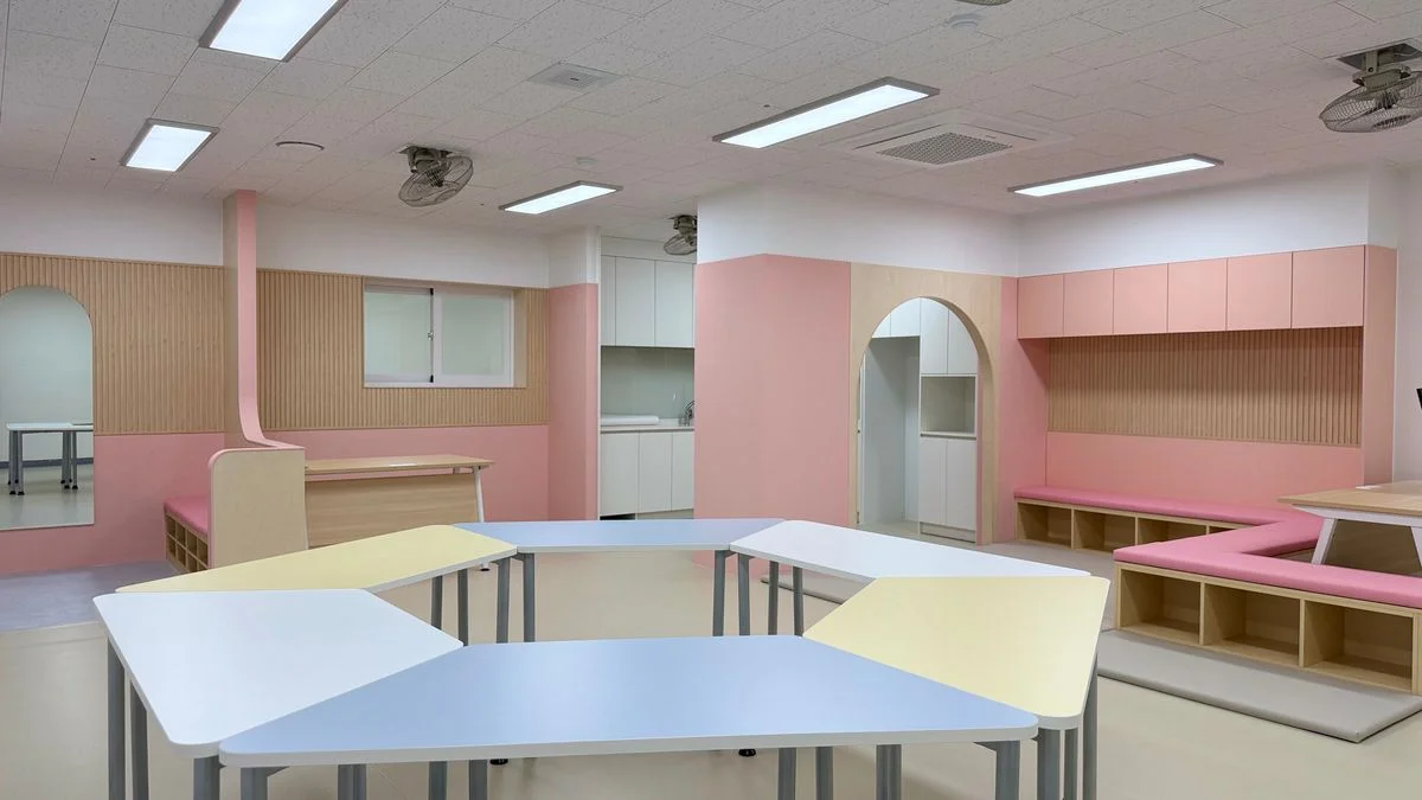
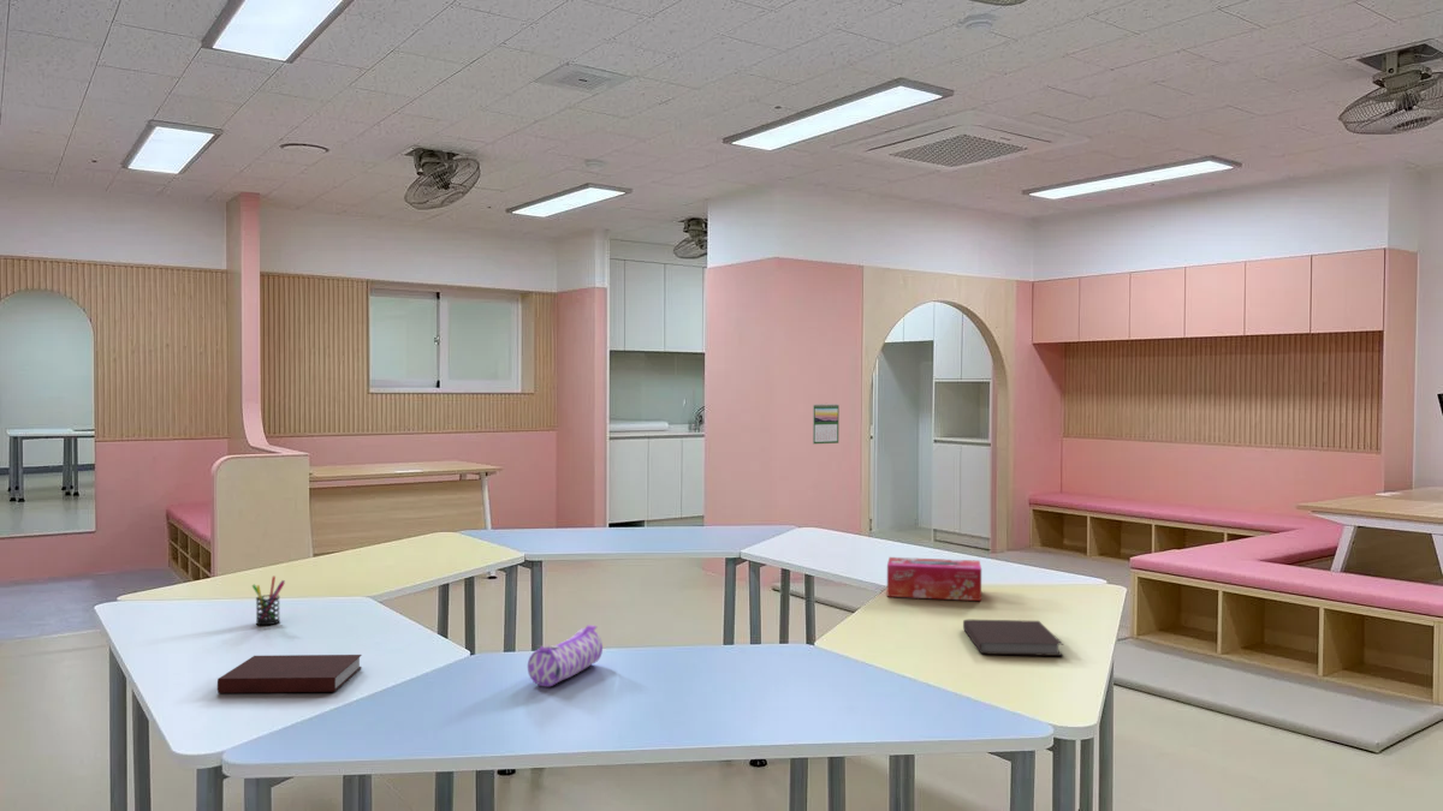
+ calendar (825, 423)
+ tissue box (933, 578)
+ pencil case (565, 655)
+ notebook (292, 673)
+ notebook (1010, 636)
+ pen holder (266, 600)
